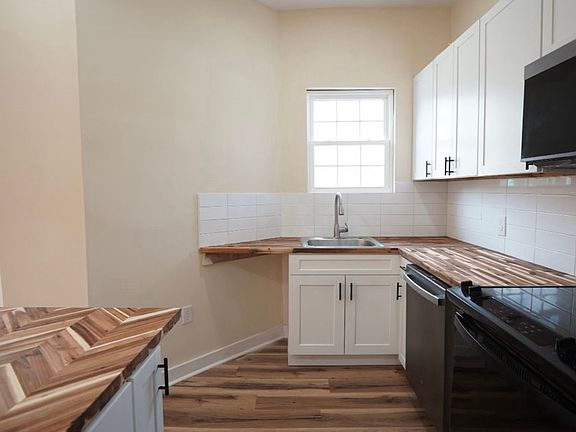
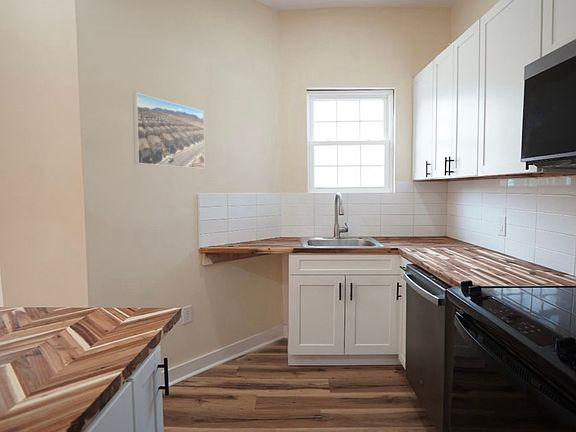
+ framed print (172, 134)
